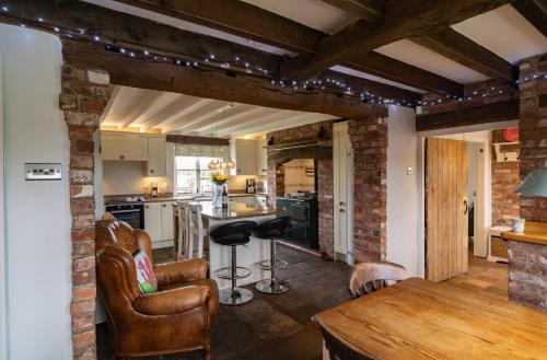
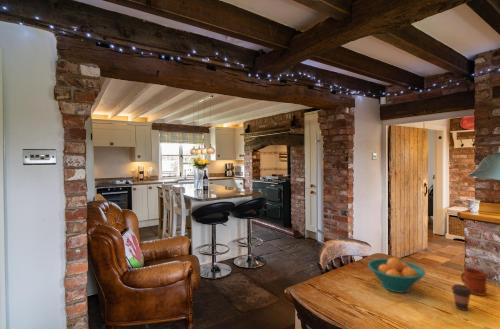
+ coffee cup (461, 297)
+ mug (472, 280)
+ fruit bowl (395, 272)
